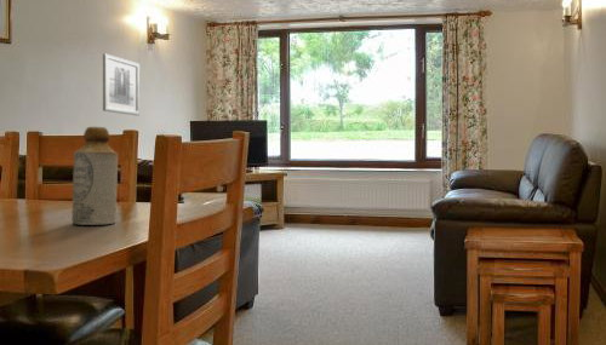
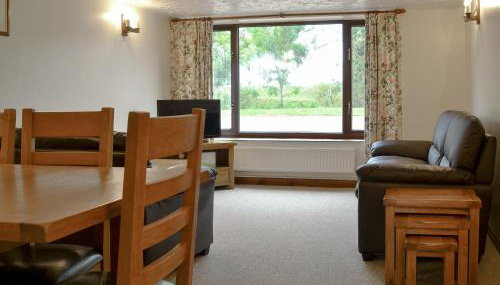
- wall art (121, 86)
- bottle (95, 174)
